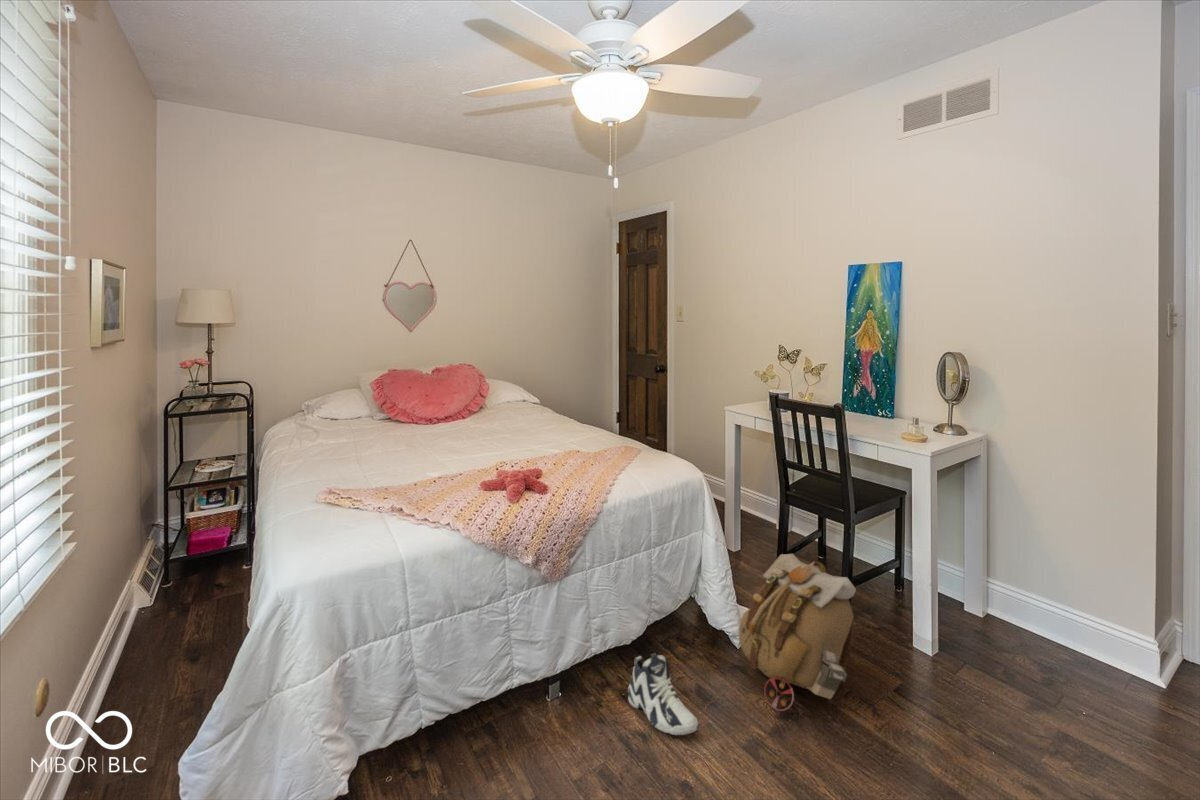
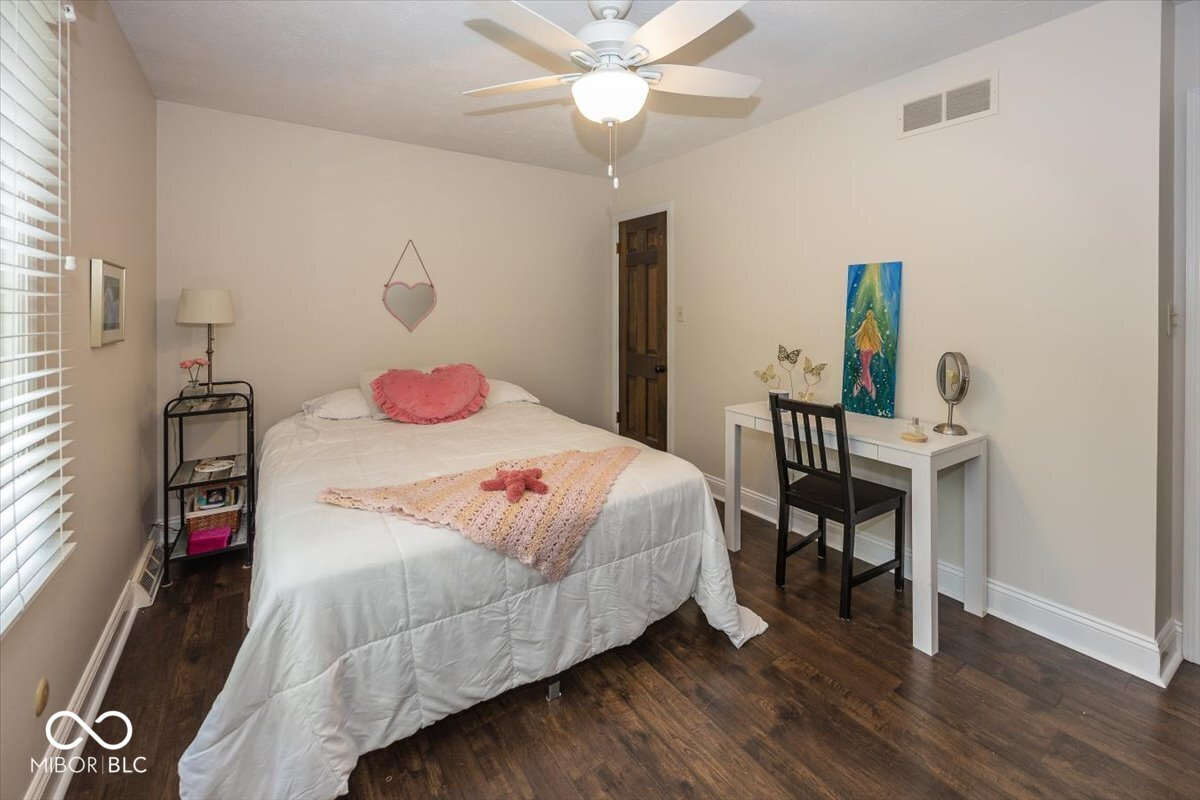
- backpack (793, 622)
- sneaker (661, 687)
